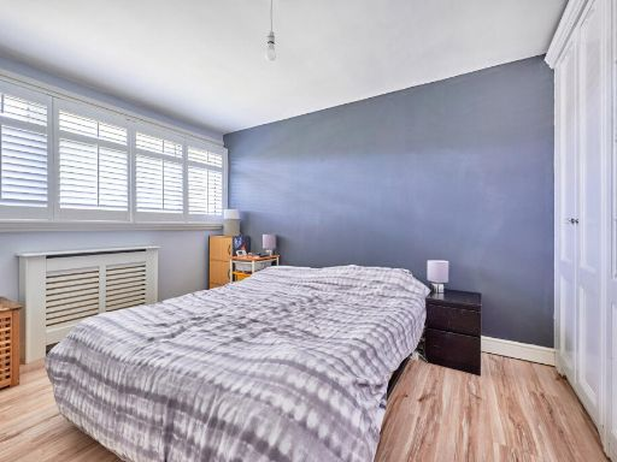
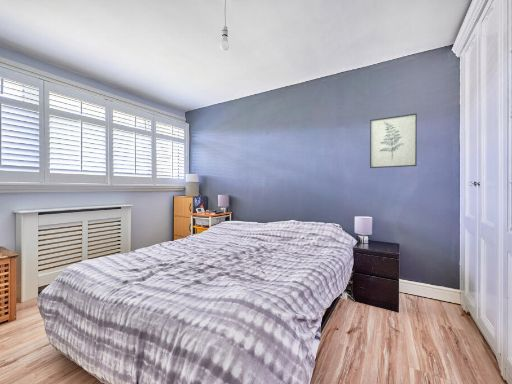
+ wall art (392, 142)
